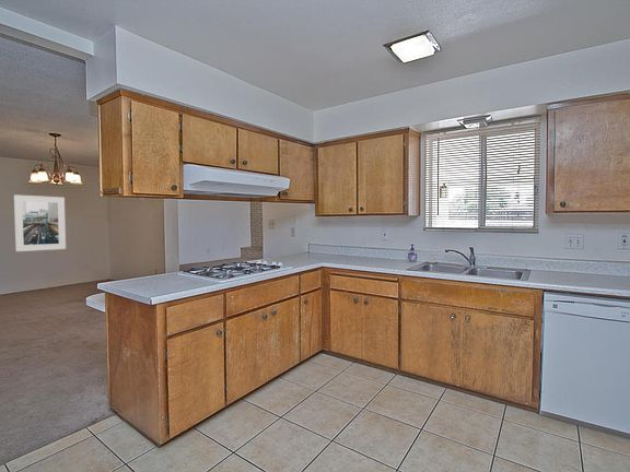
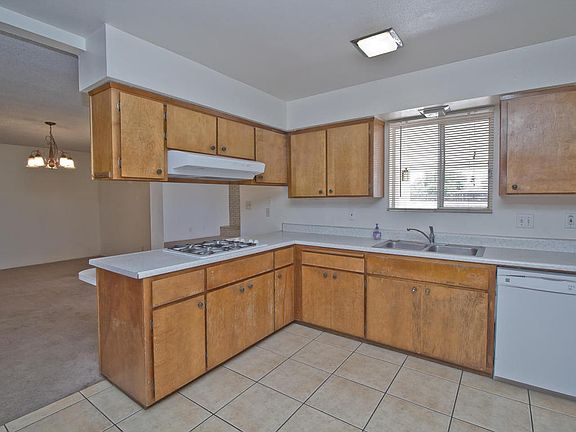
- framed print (40, 223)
